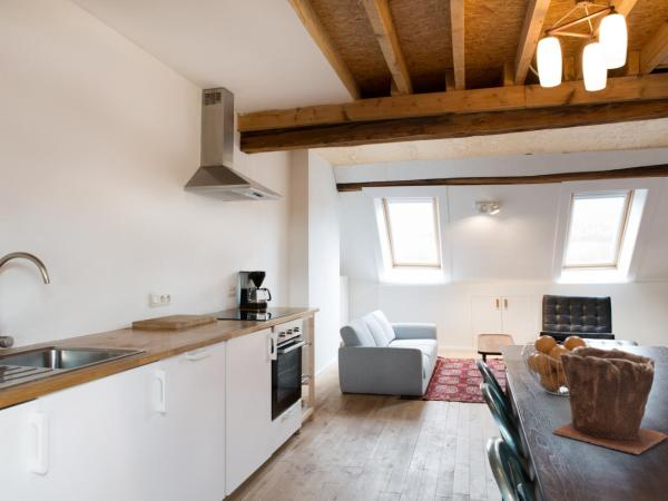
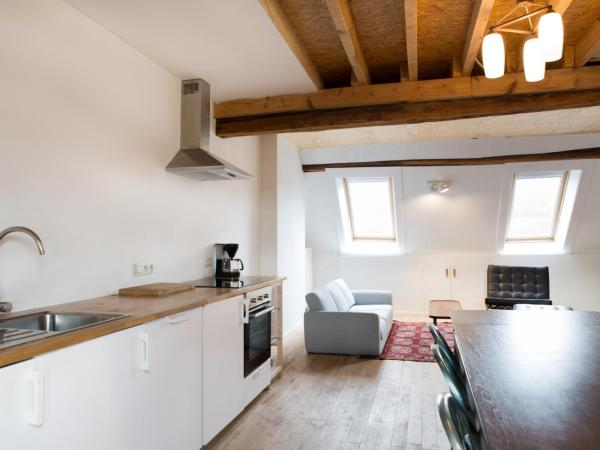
- fruit basket (560, 364)
- plant pot (608, 393)
